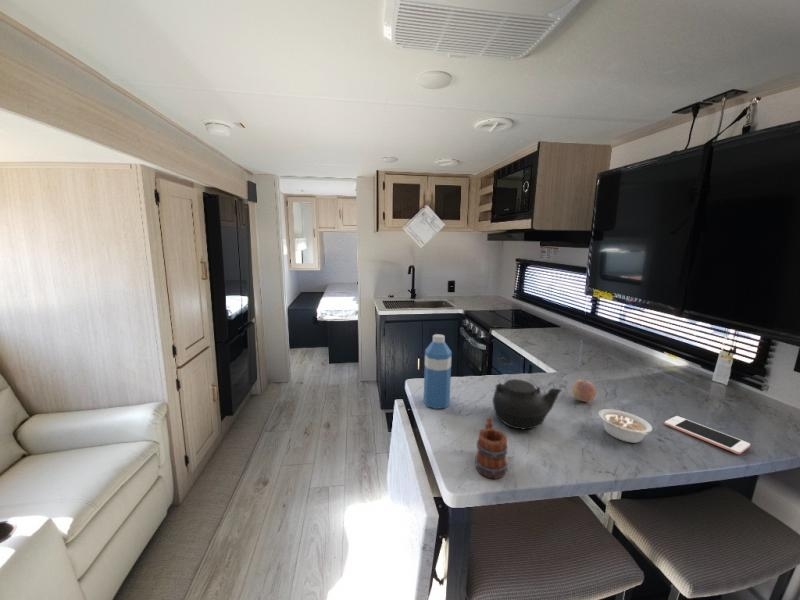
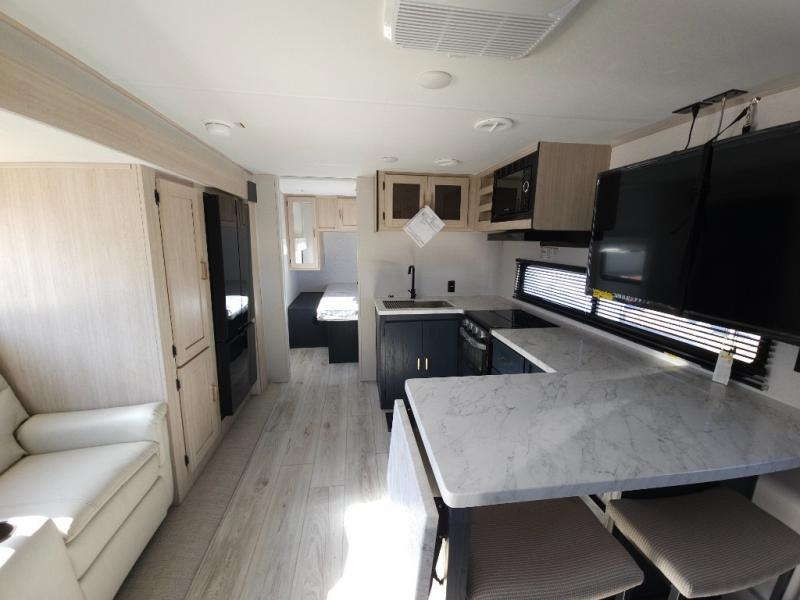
- fruit (583, 390)
- legume (625, 426)
- water bottle (437, 369)
- teapot (525, 403)
- mug (490, 445)
- cell phone (704, 433)
